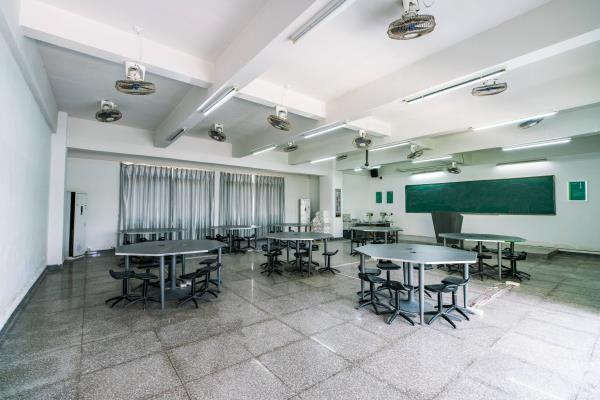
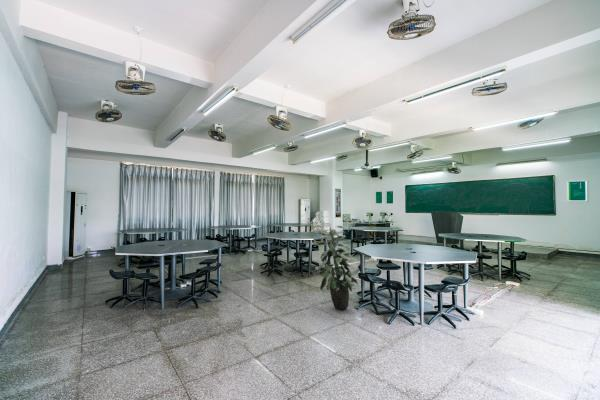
+ indoor plant (336, 266)
